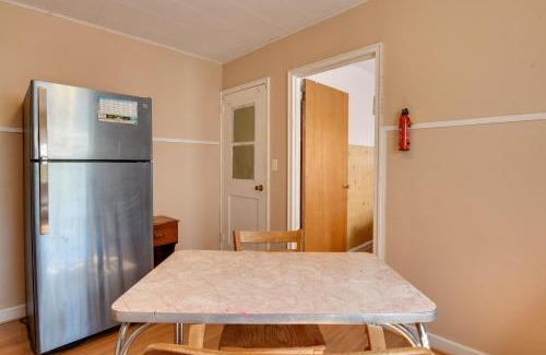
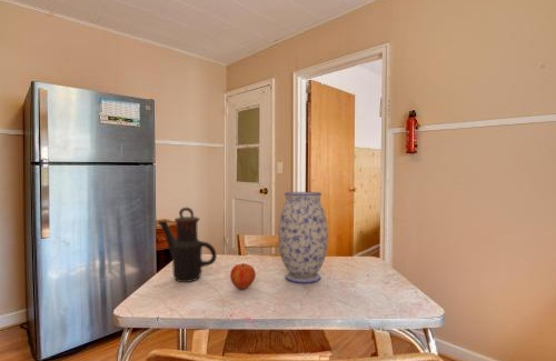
+ apple (242, 275)
+ vase (302, 234)
+ teapot (187, 242)
